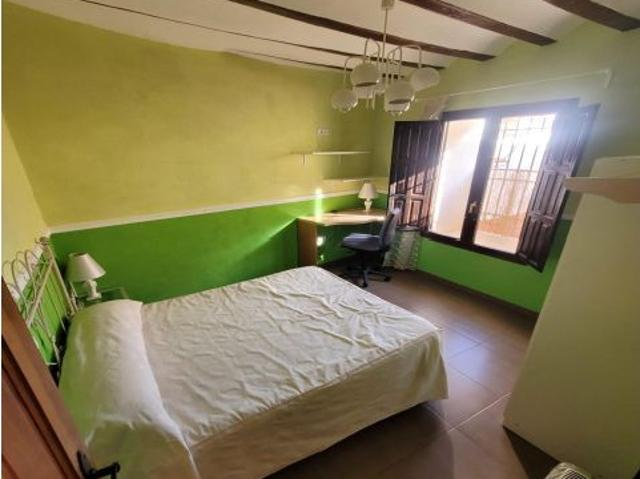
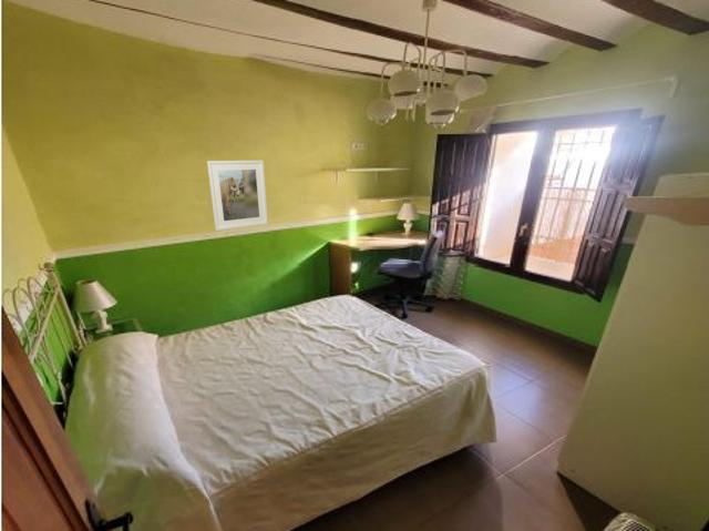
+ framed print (239, 194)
